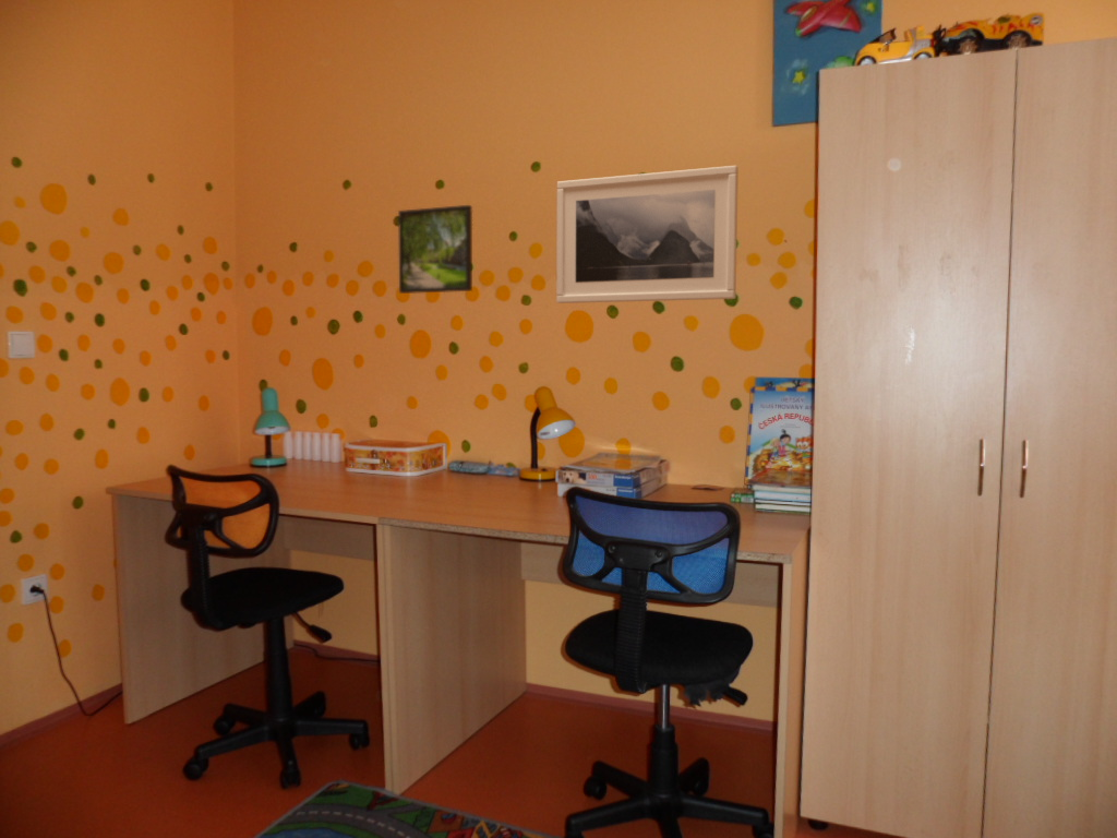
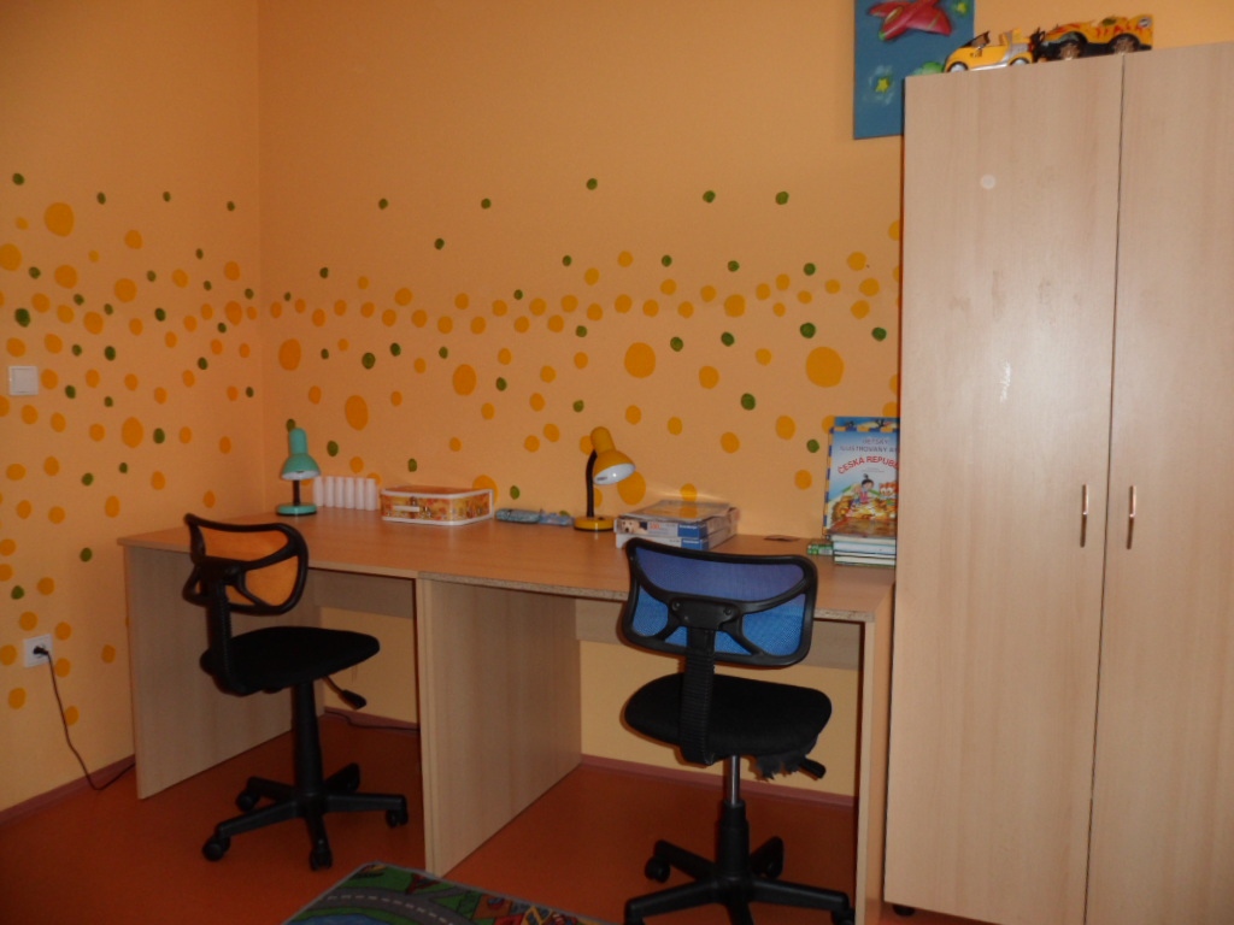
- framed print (642, 238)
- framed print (434, 250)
